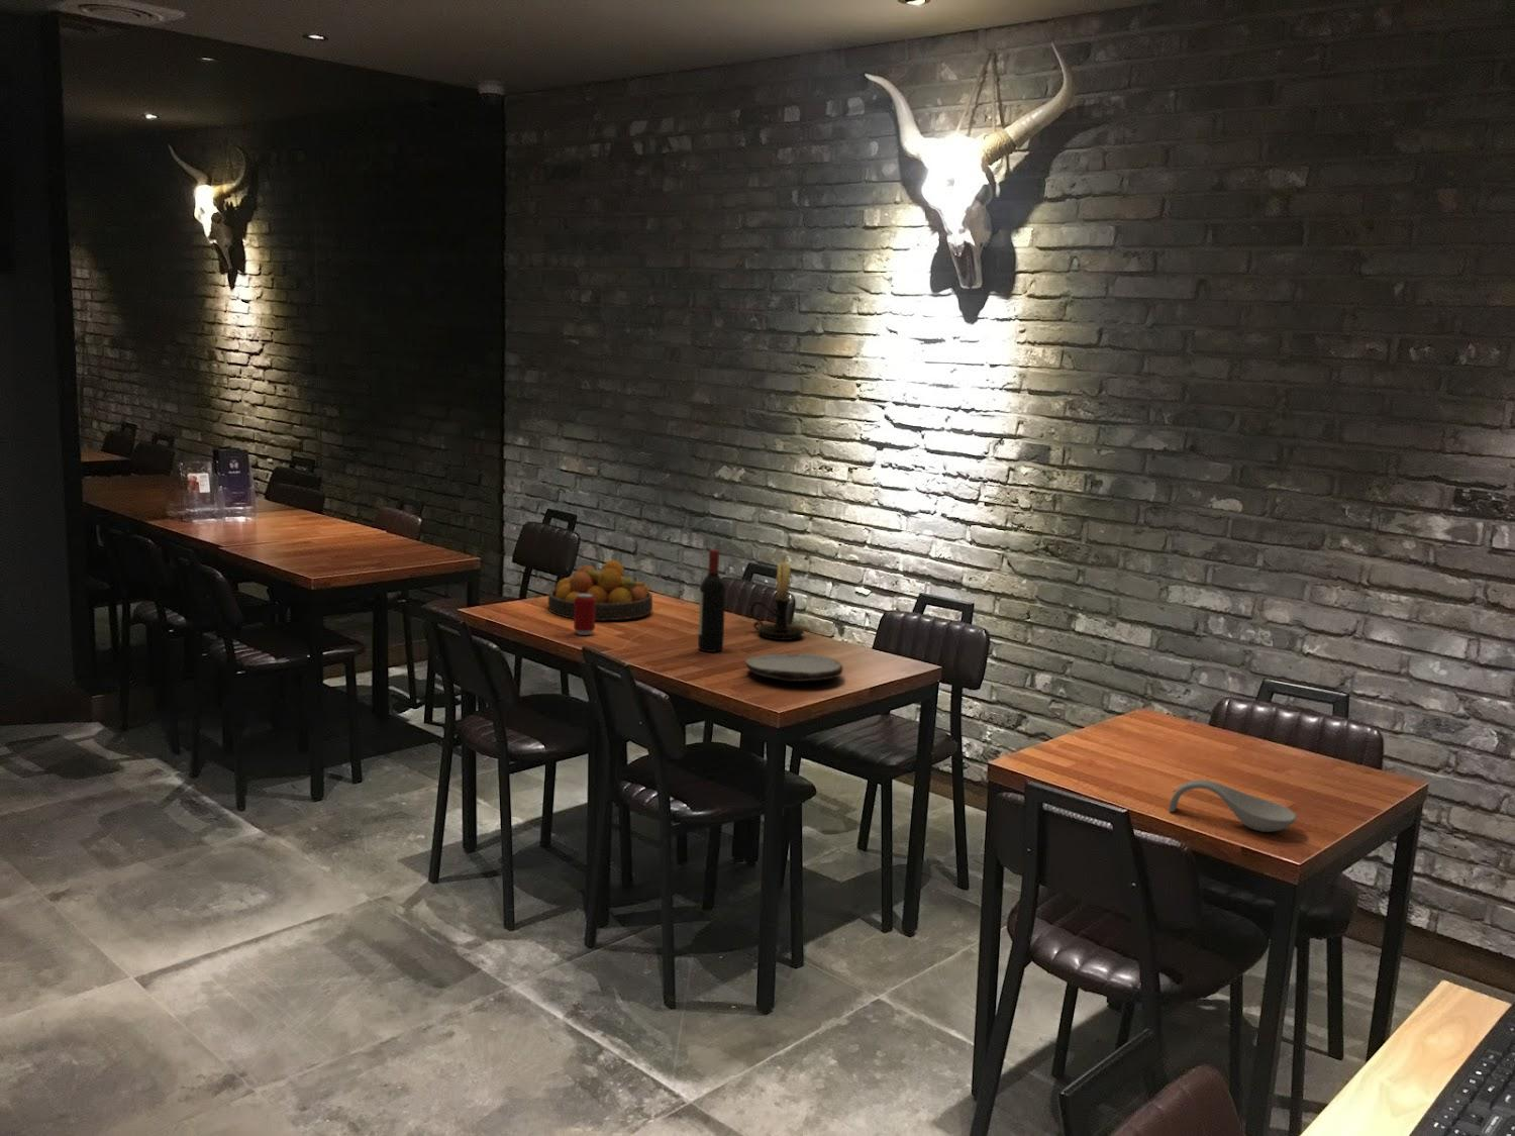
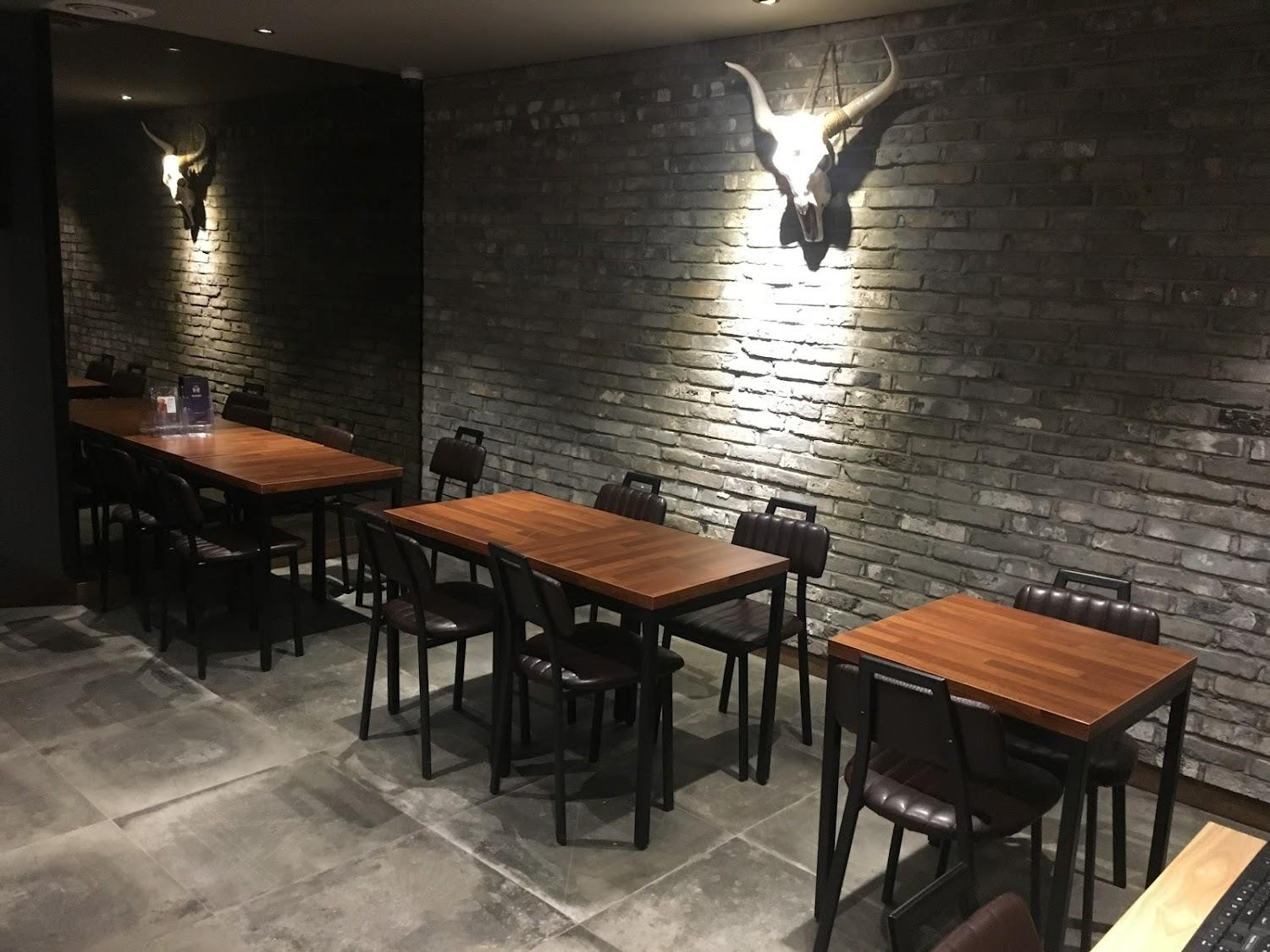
- beverage can (583, 615)
- wine bottle (712, 600)
- candle holder (777, 591)
- fruit bowl (600, 587)
- spoon rest (1232, 804)
- plate (793, 667)
